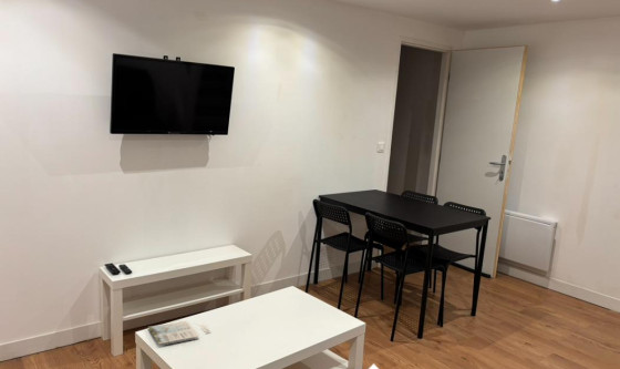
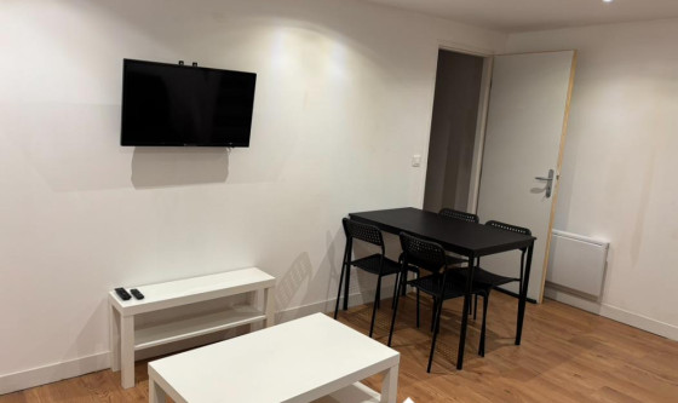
- magazine (182, 330)
